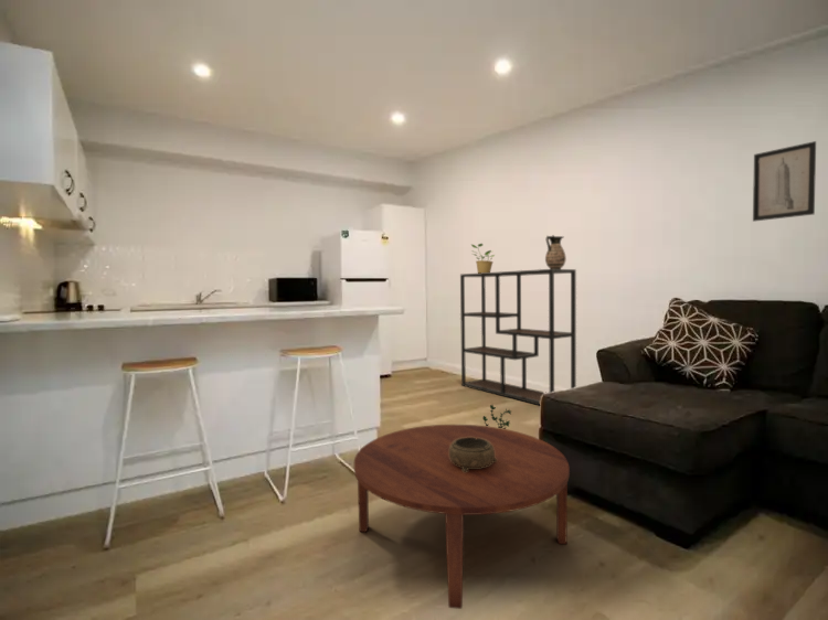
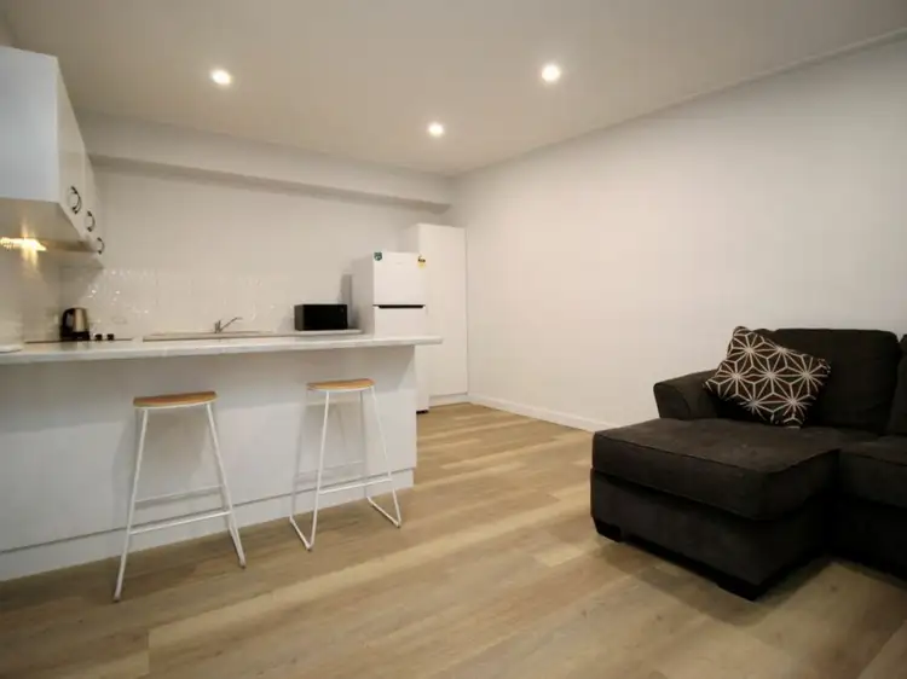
- coffee table (459, 495)
- shelving unit (513, 332)
- potted plant (482, 259)
- wall art (783, 183)
- decorative bowl (473, 451)
- potted plant (498, 427)
- ceramic jug (554, 253)
